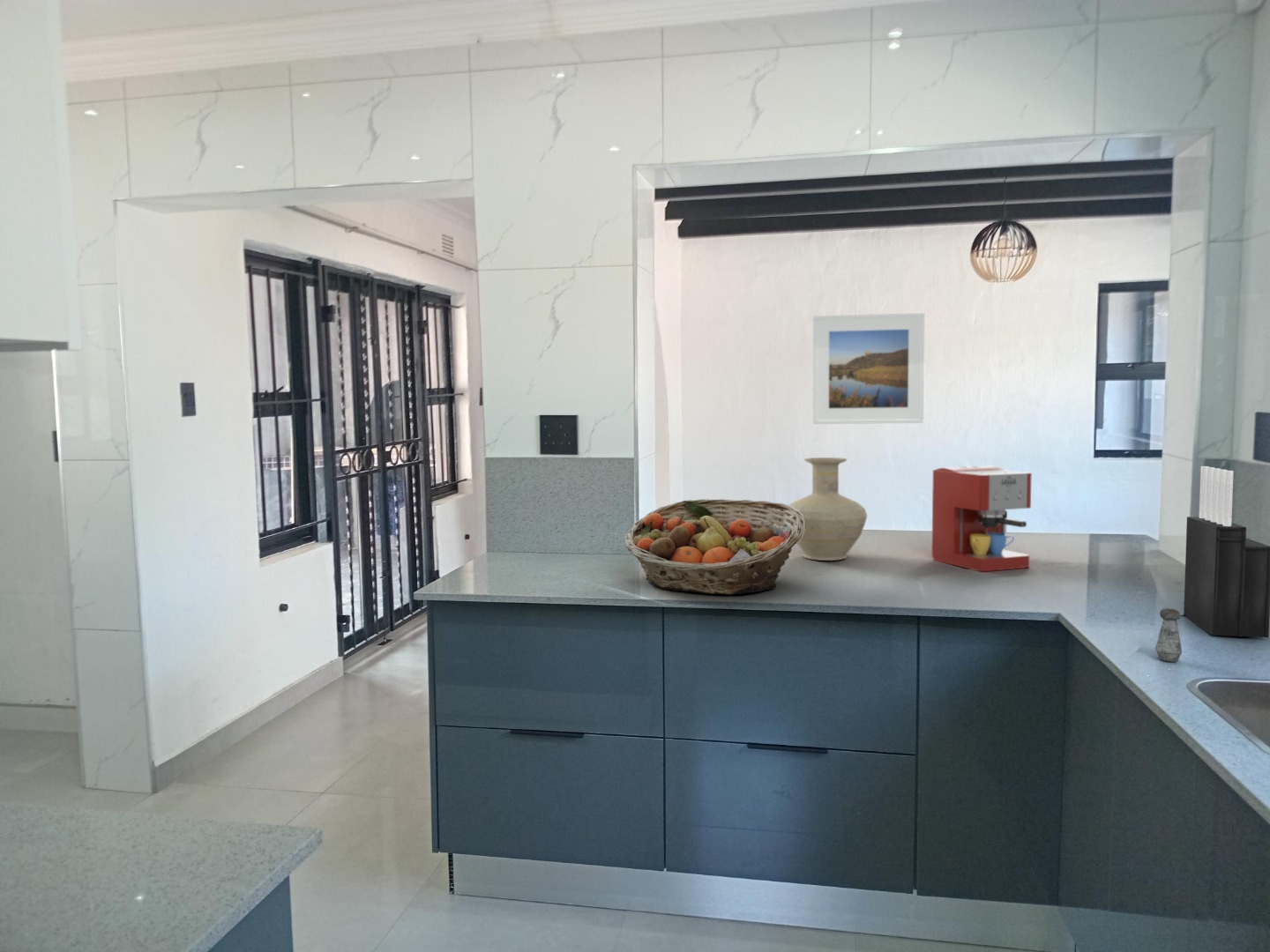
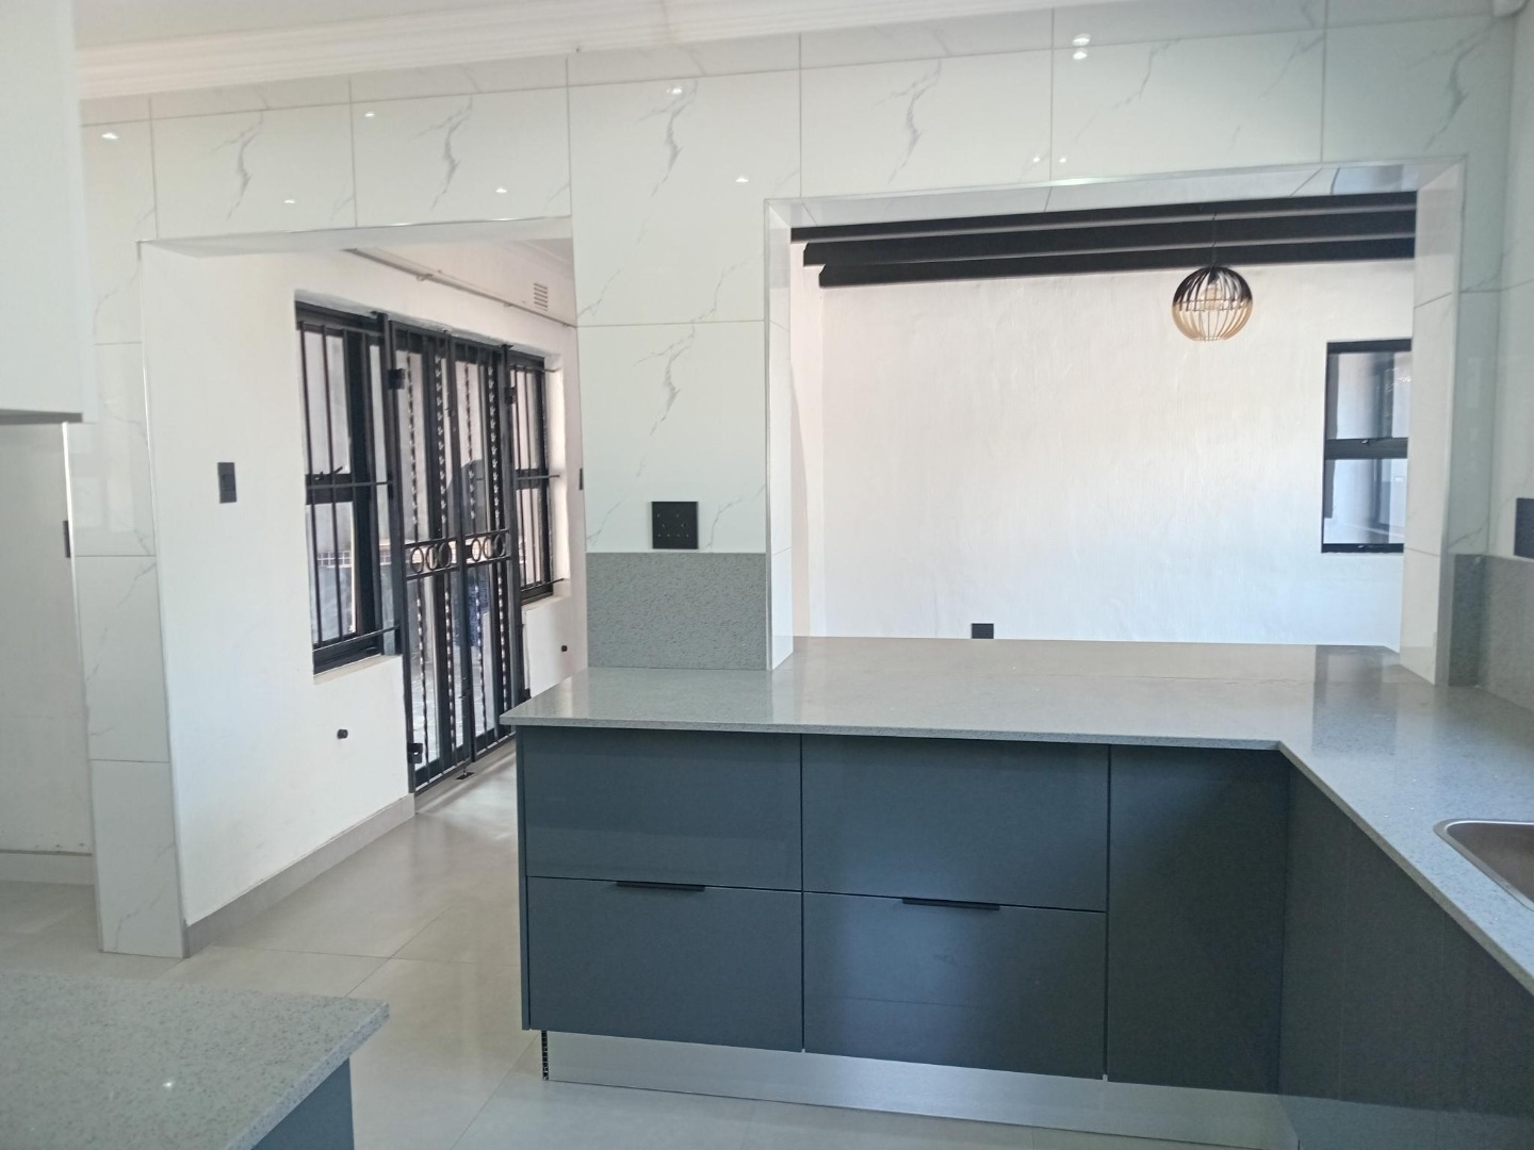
- knife block (1232, 548)
- coffee maker (980, 516)
- fruit basket (713, 544)
- vase (825, 508)
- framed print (868, 368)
- salt shaker (1169, 634)
